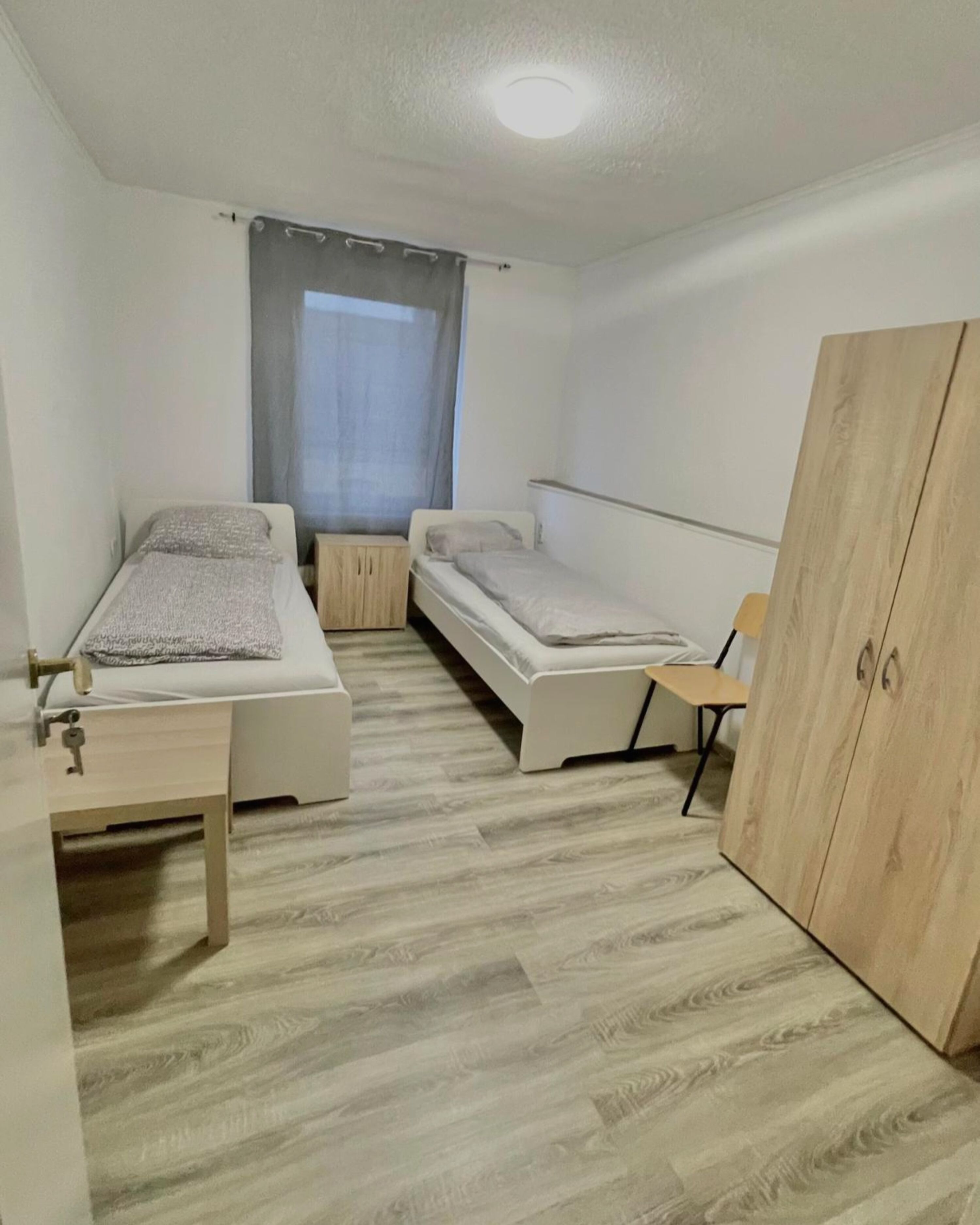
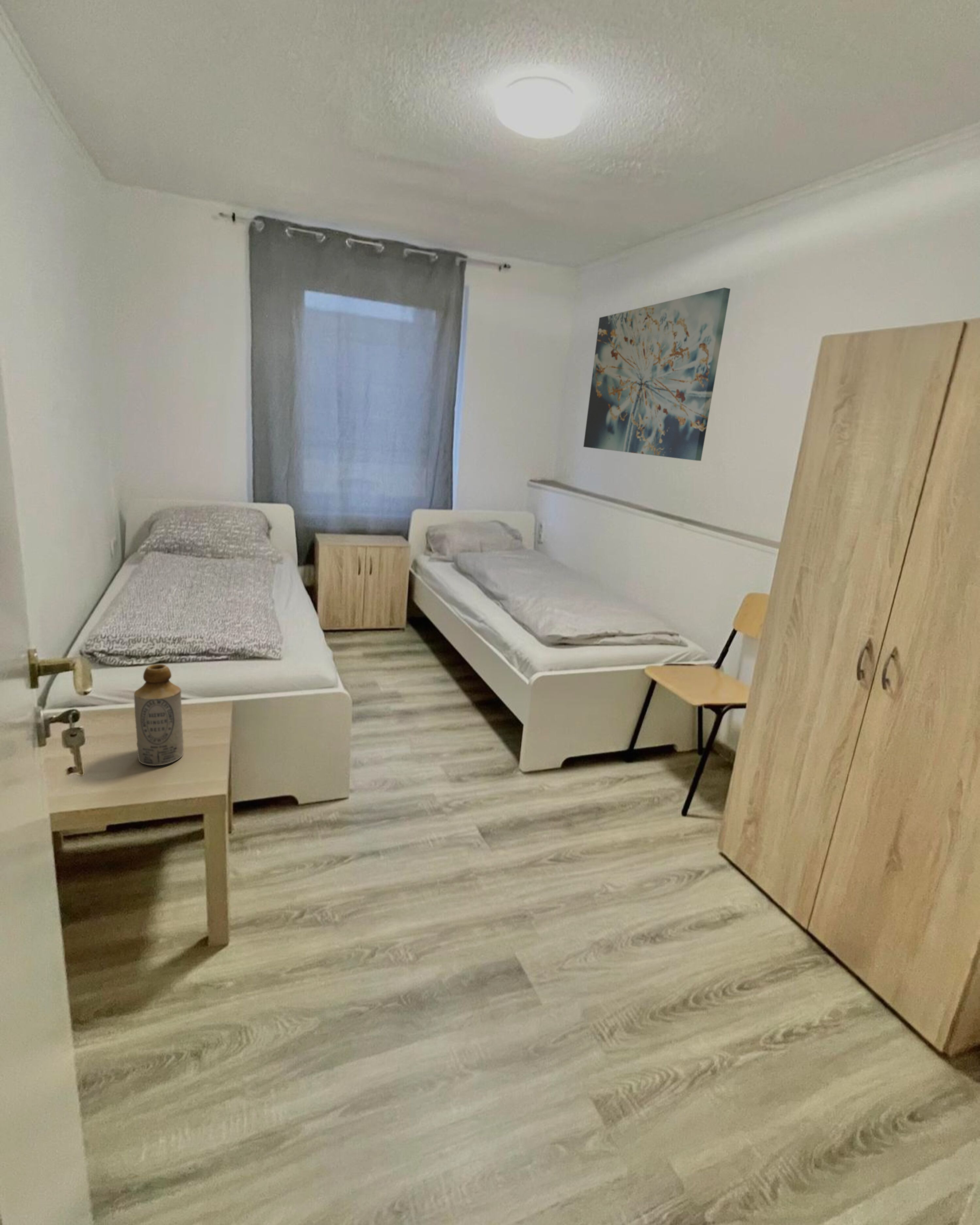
+ bottle (159, 712)
+ wall art (644, 381)
